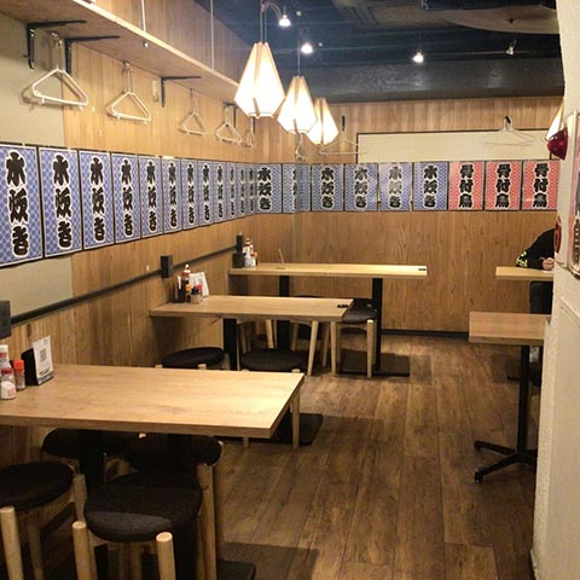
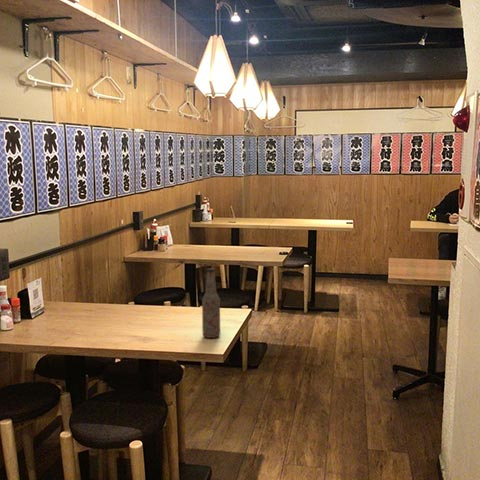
+ bottle (211, 302)
